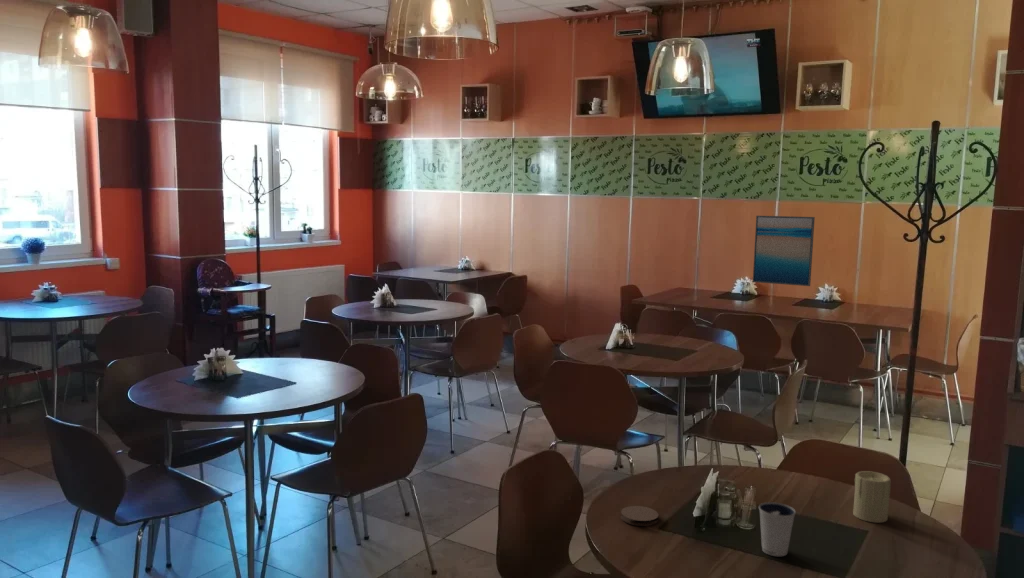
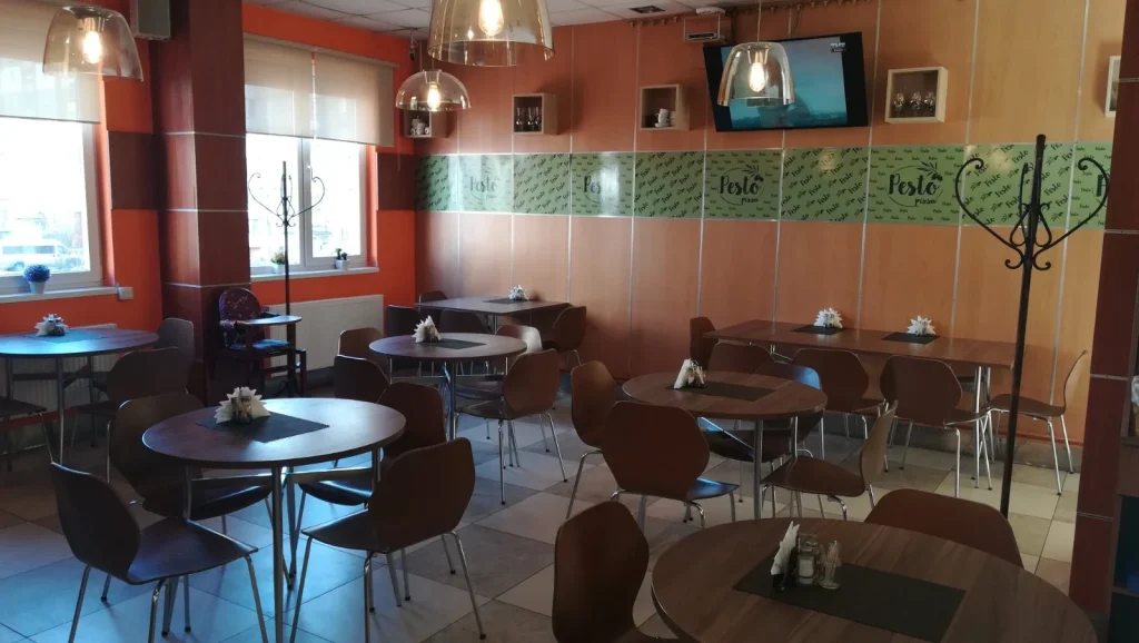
- wall art (782, 250)
- candle (872, 495)
- coaster (639, 515)
- dixie cup (775, 530)
